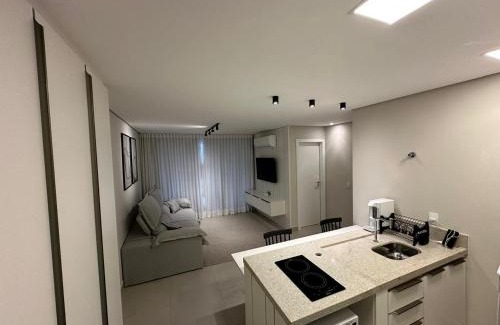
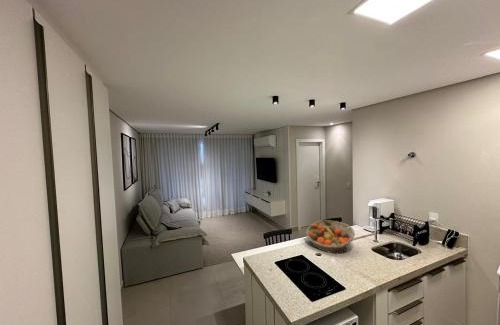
+ fruit basket (329, 235)
